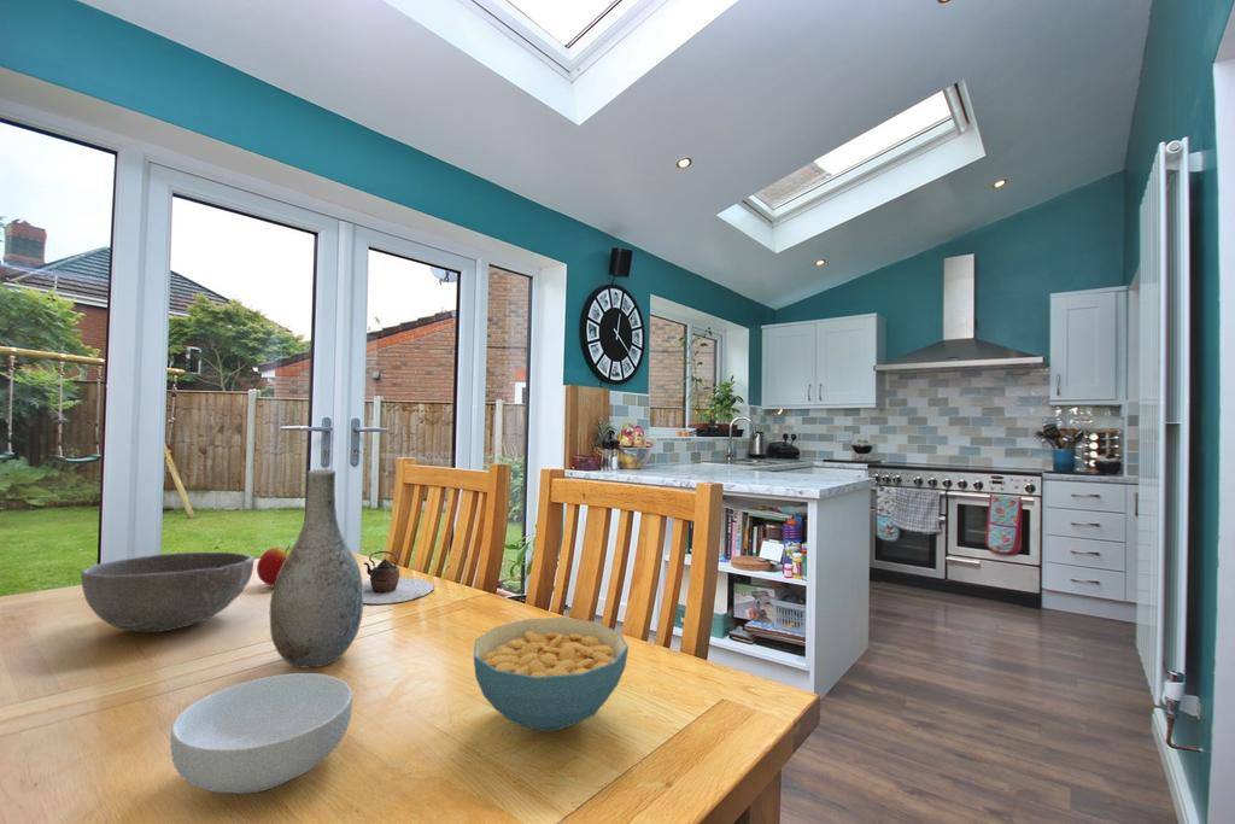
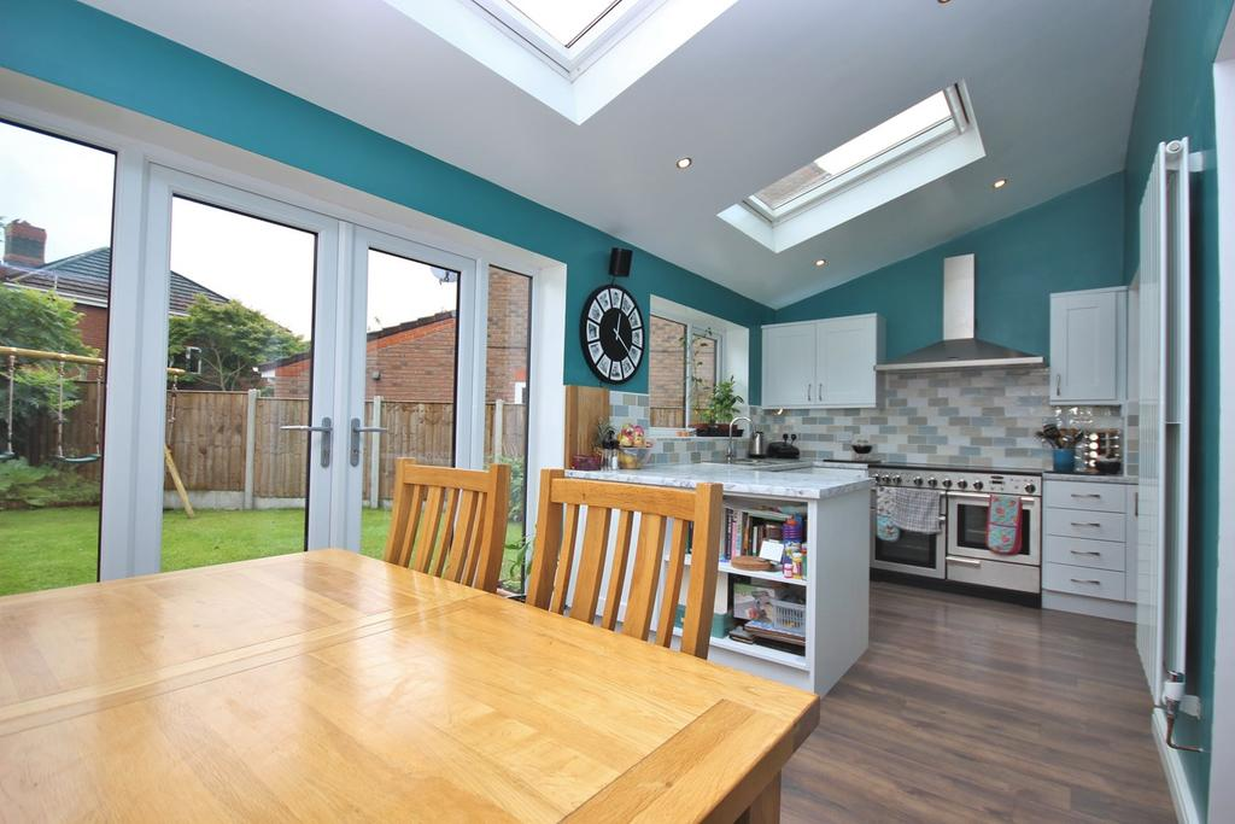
- apple (279, 565)
- vase (318, 563)
- cereal bowl (267, 737)
- cereal bowl (550, 680)
- bowl (172, 590)
- teapot (388, 569)
